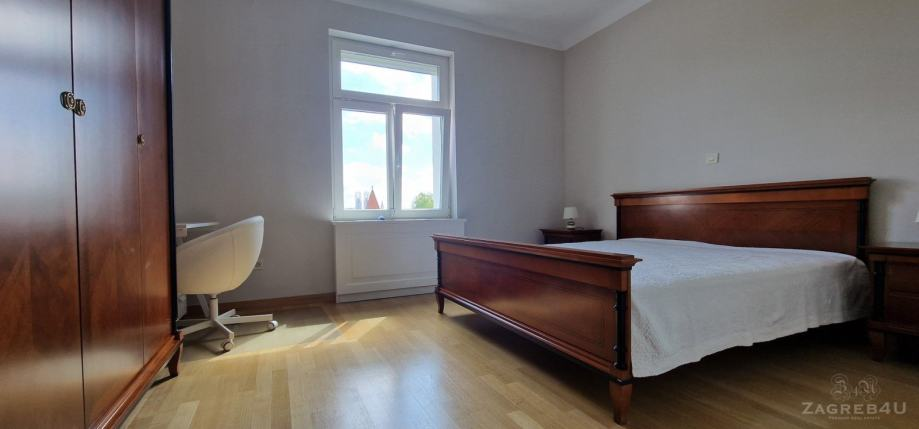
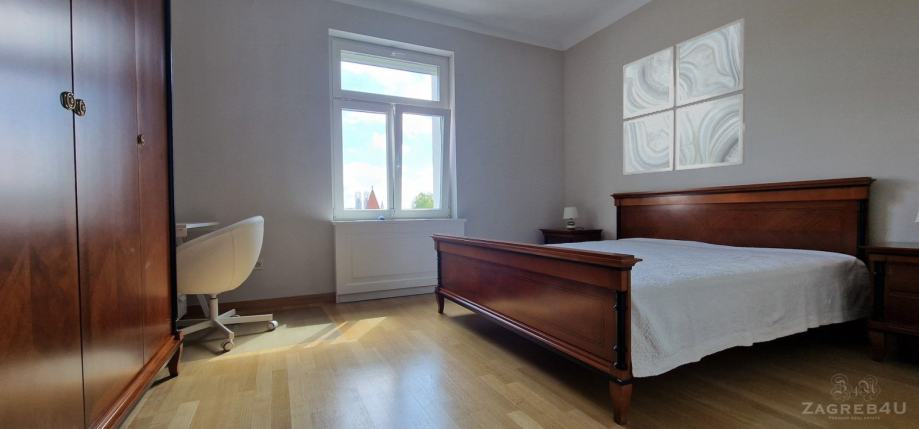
+ wall art (676, 109)
